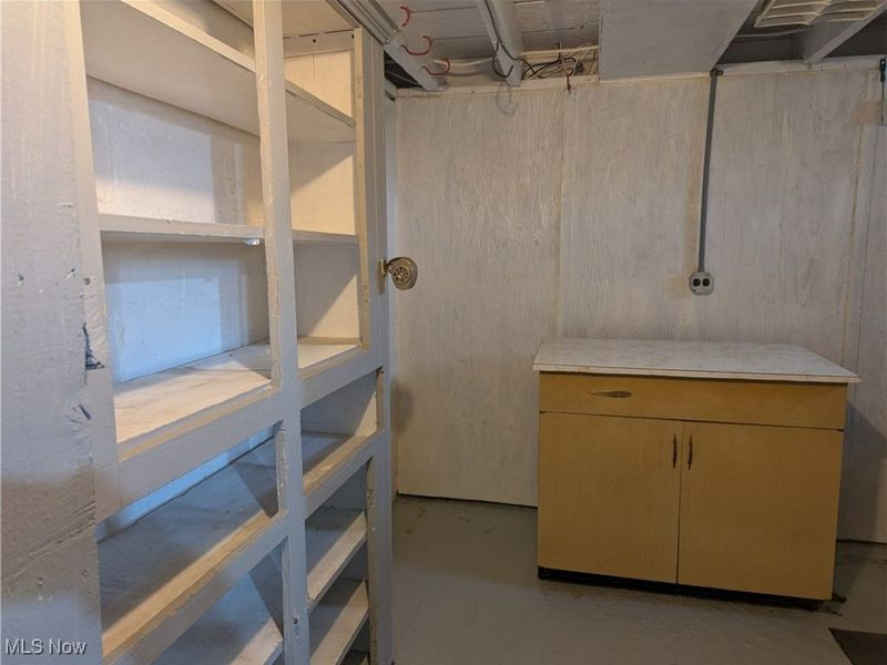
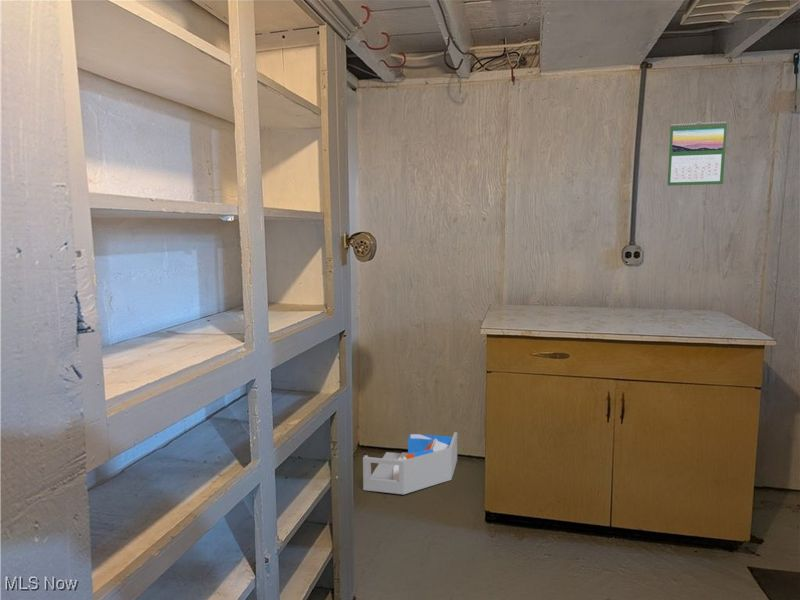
+ calendar (696, 153)
+ storage bin (413, 459)
